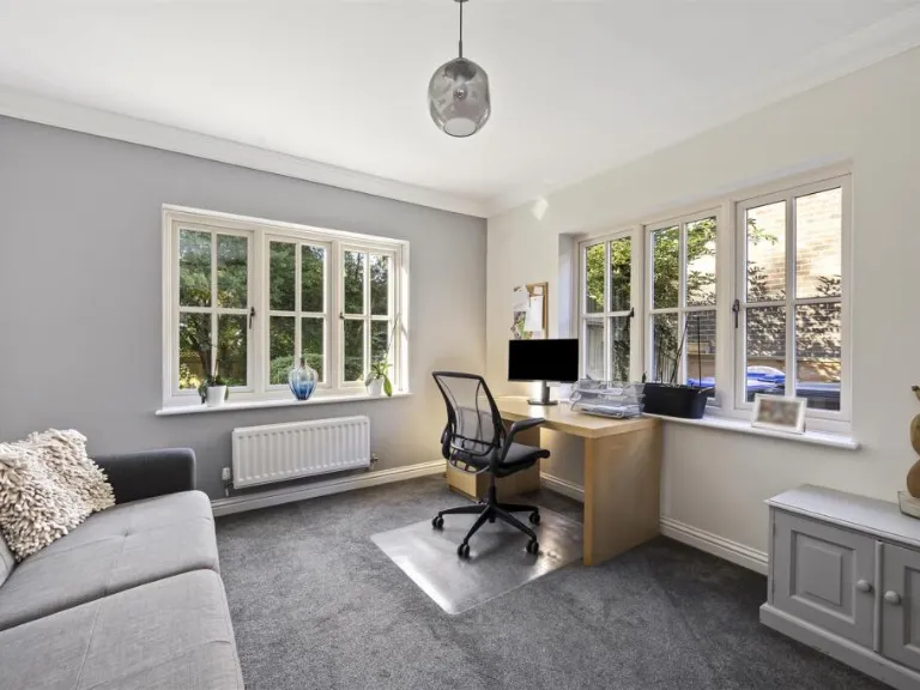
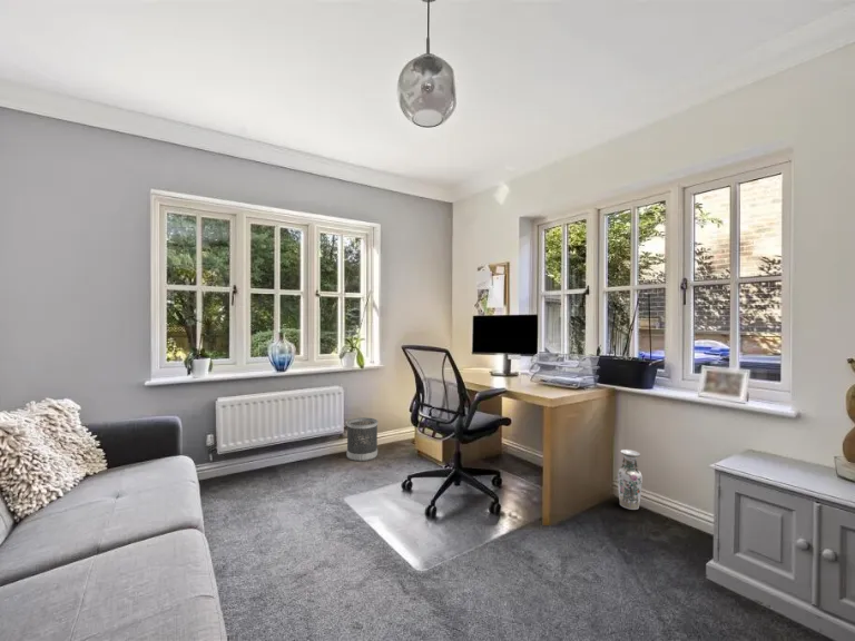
+ wastebasket (362, 438)
+ vase (629, 479)
